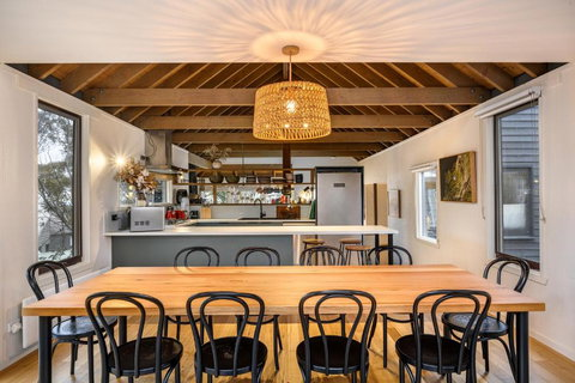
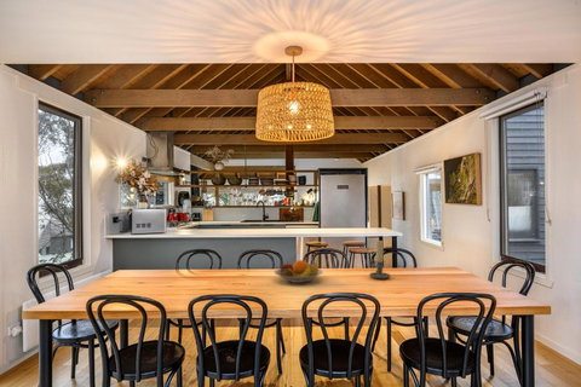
+ candle holder (379, 258)
+ fruit bowl (298, 270)
